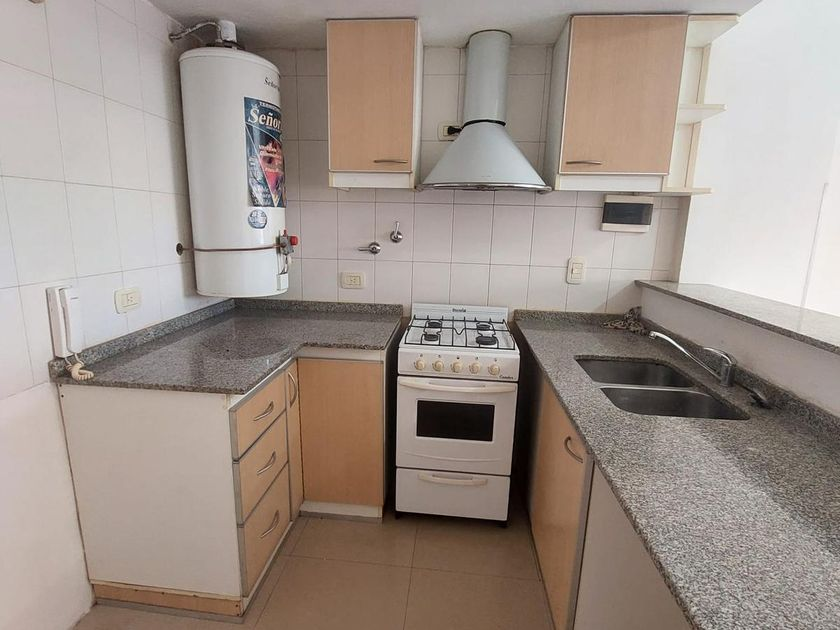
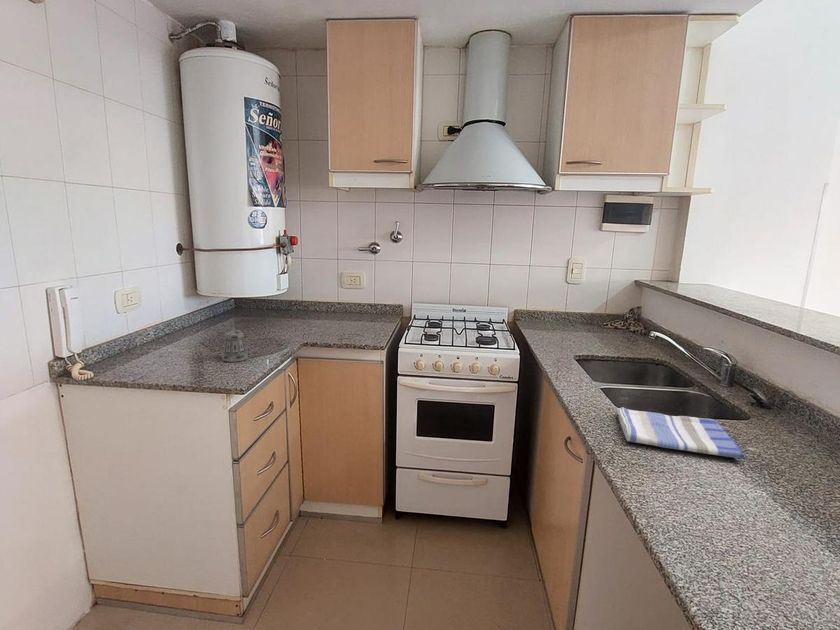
+ dish towel (673, 430)
+ pepper shaker (232, 343)
